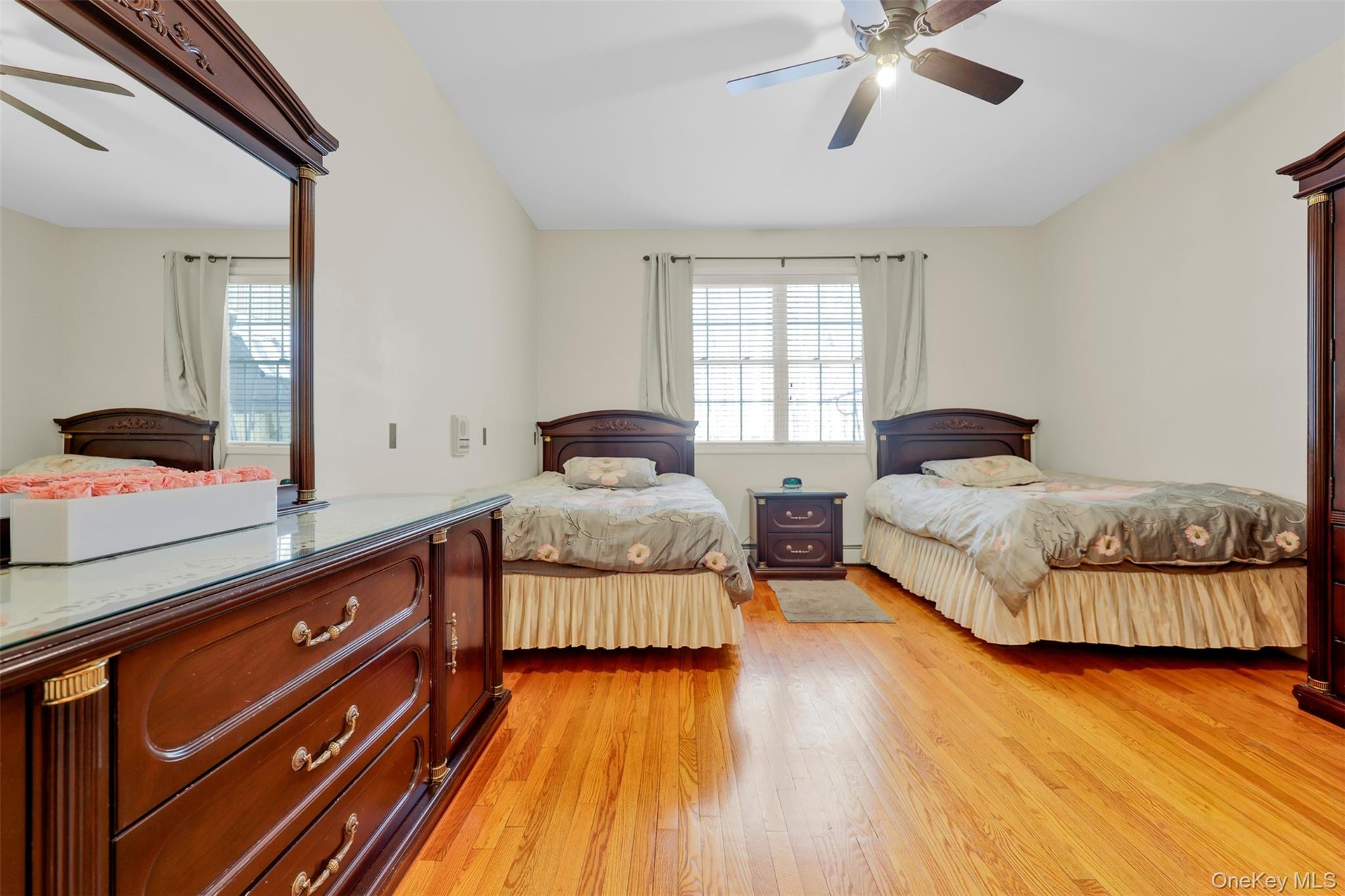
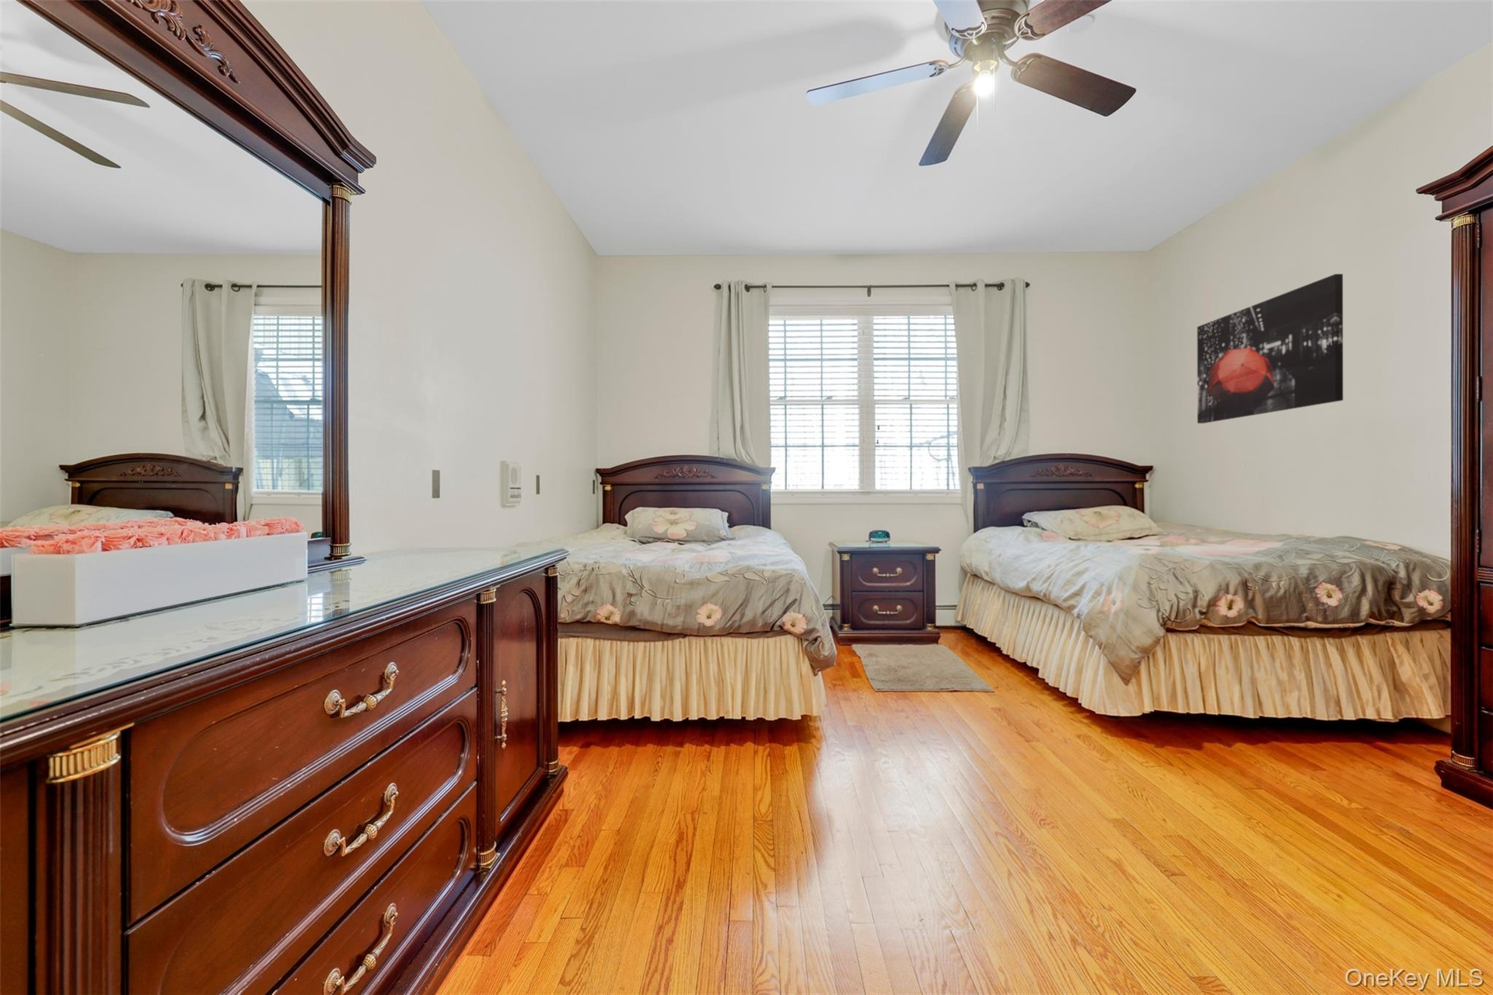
+ wall art (1260, 359)
